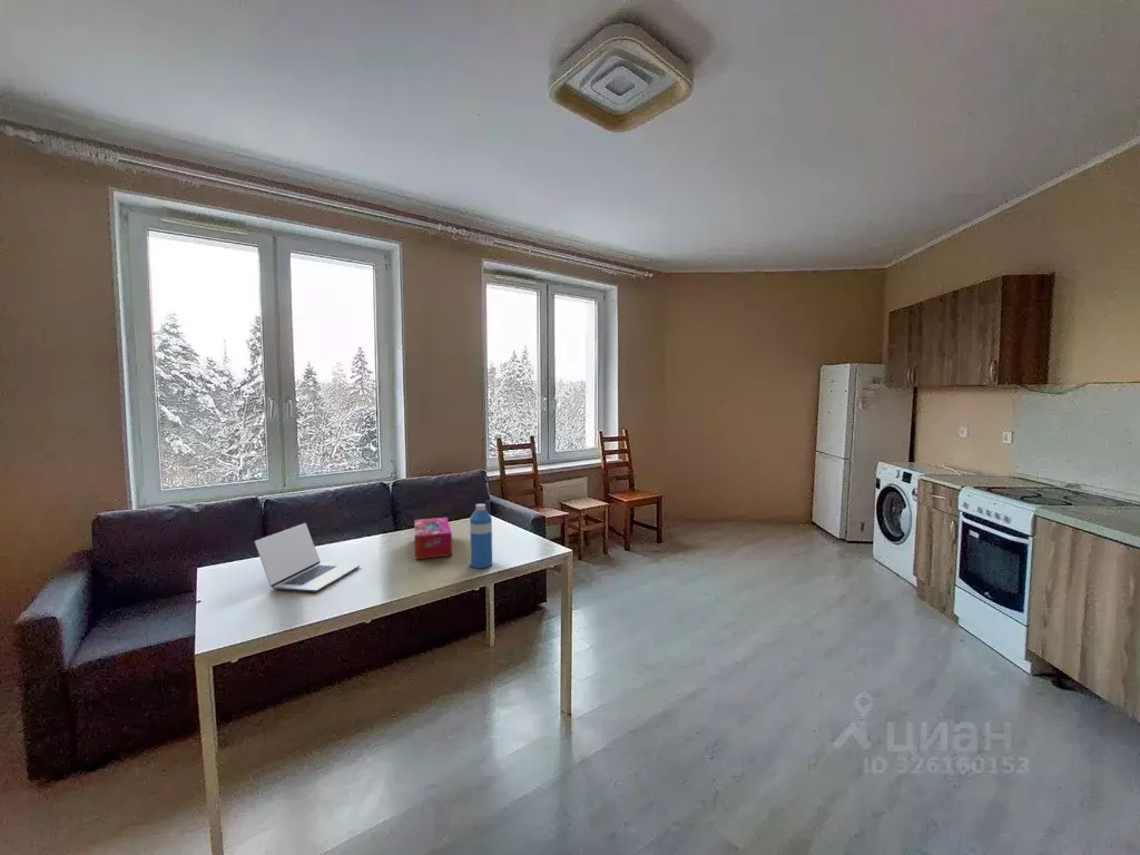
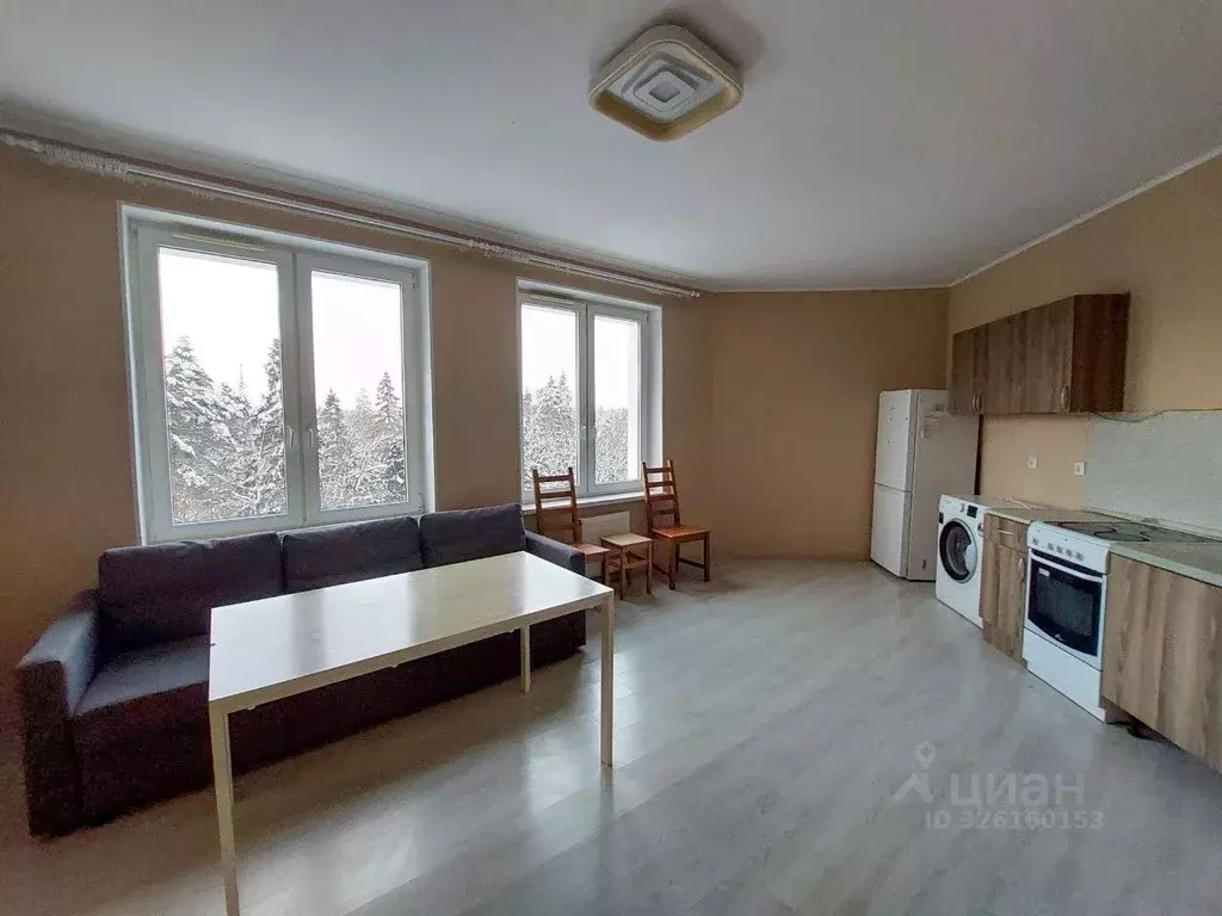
- laptop (309, 554)
- water bottle (481, 534)
- tissue box (432, 537)
